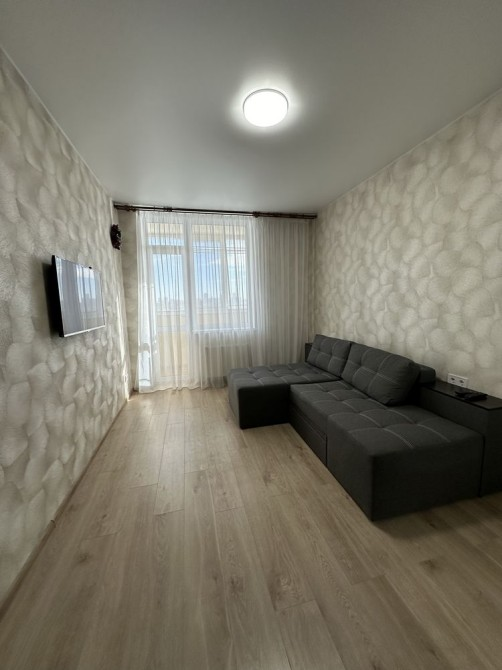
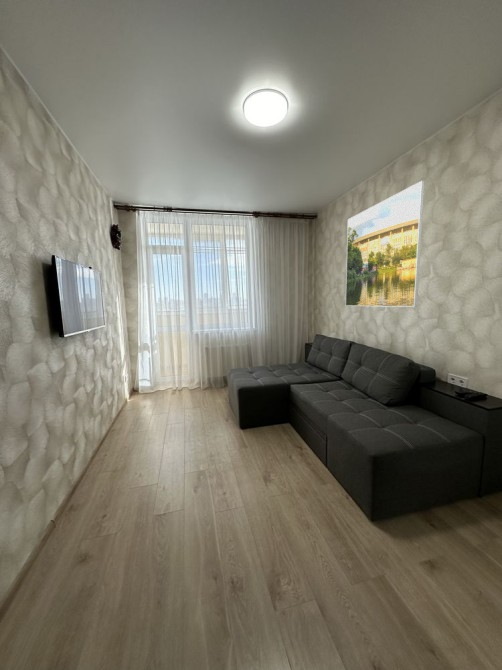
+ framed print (376, 256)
